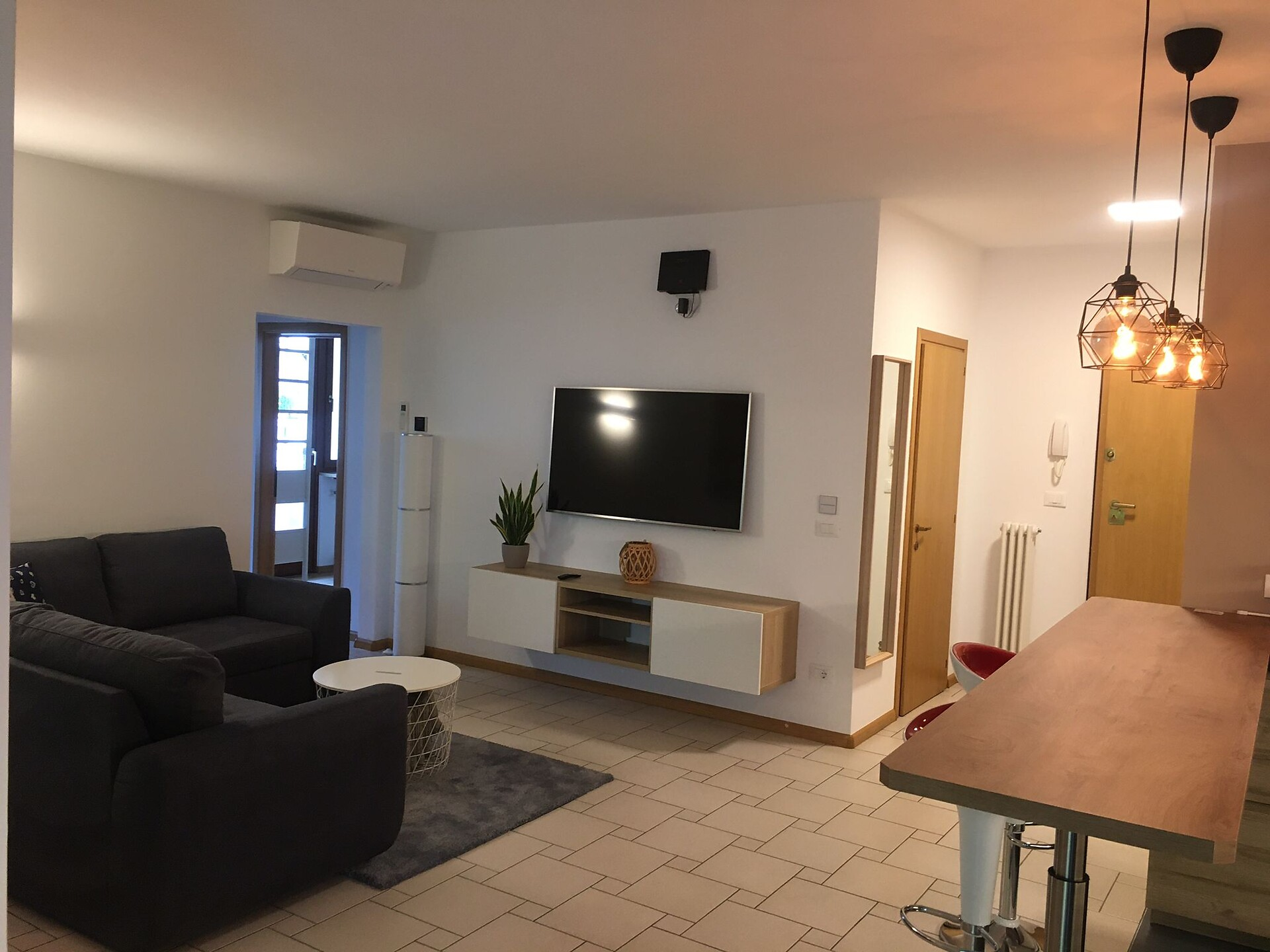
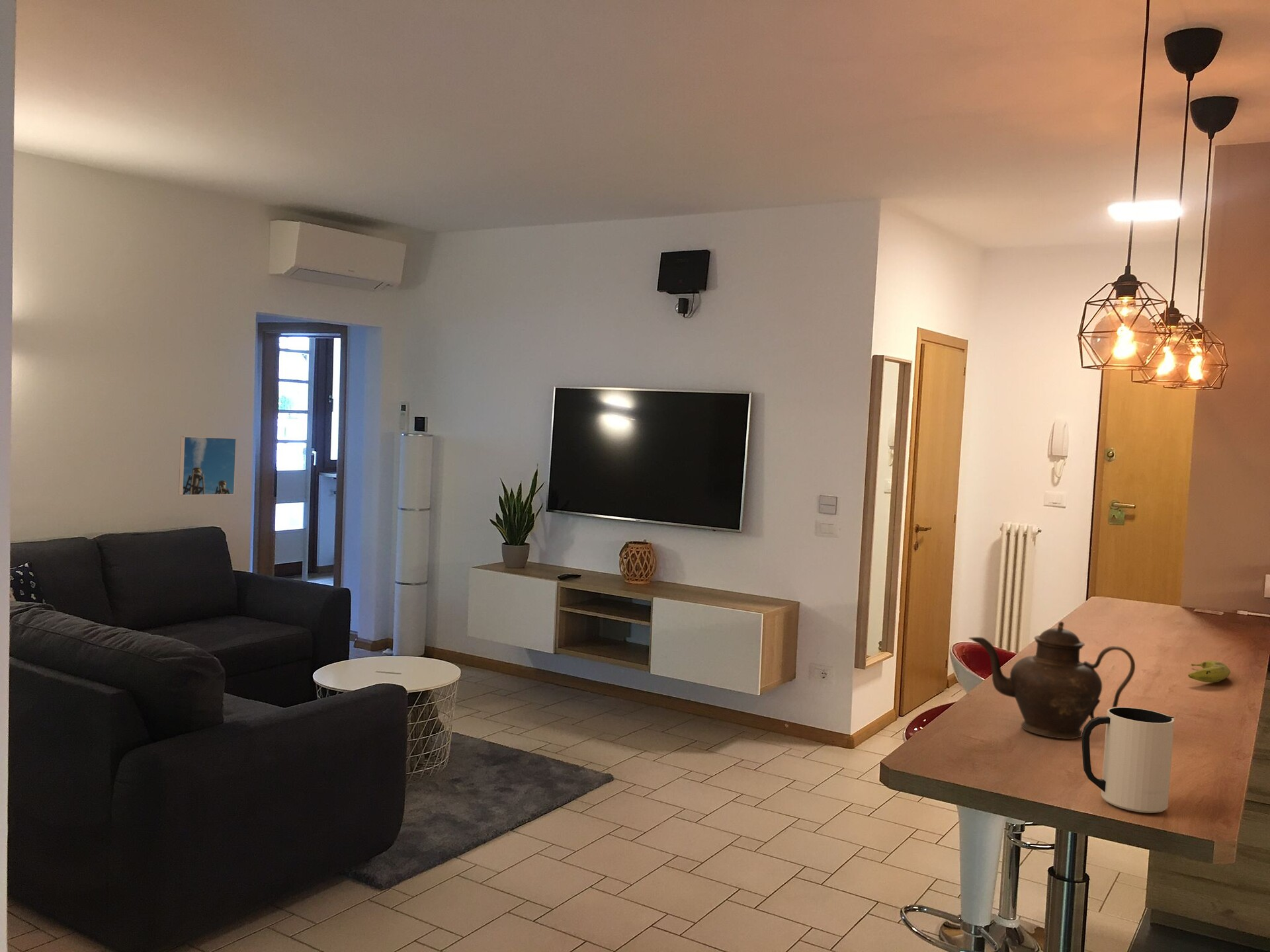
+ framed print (208, 465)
+ fruit (1205, 670)
+ teapot (1049, 675)
+ pitcher (1129, 758)
